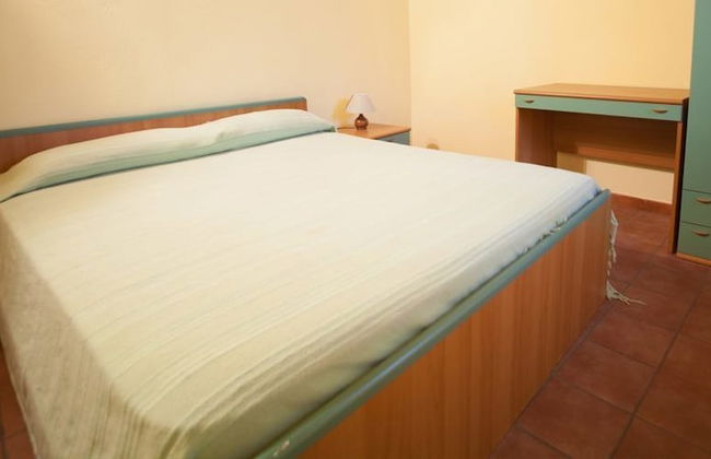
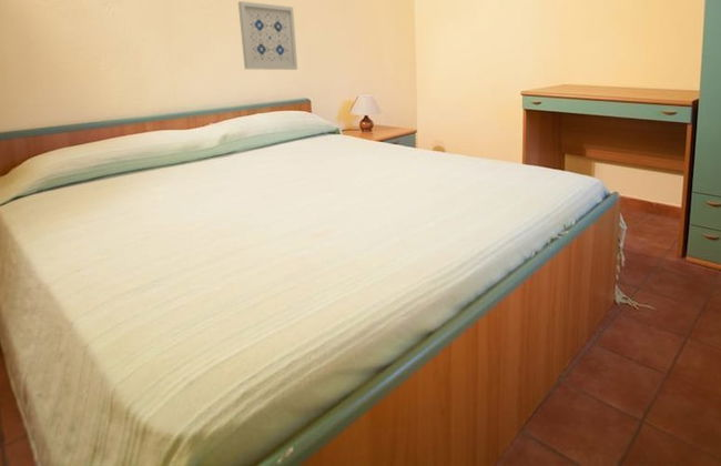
+ wall art (268, 37)
